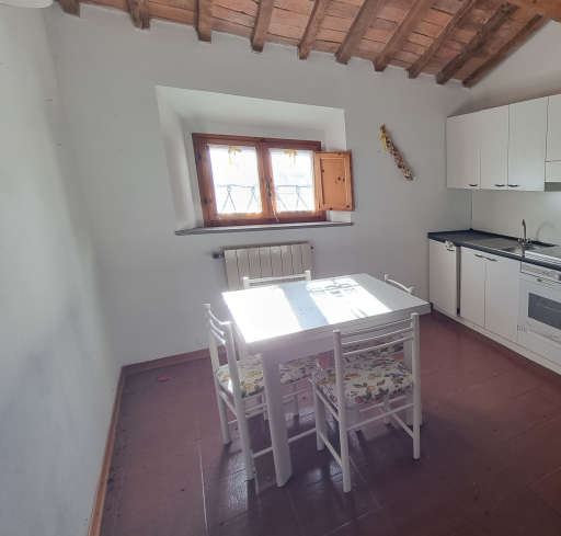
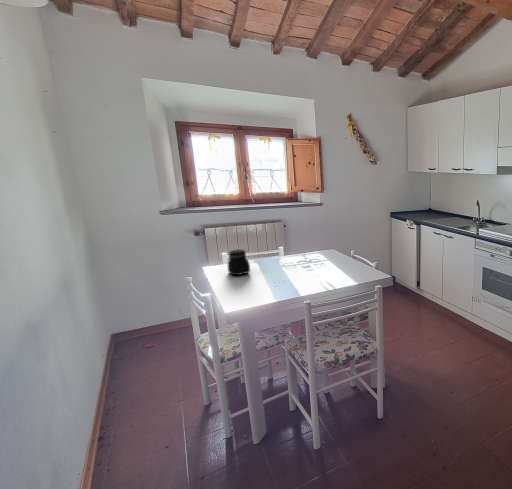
+ jar (238, 262)
